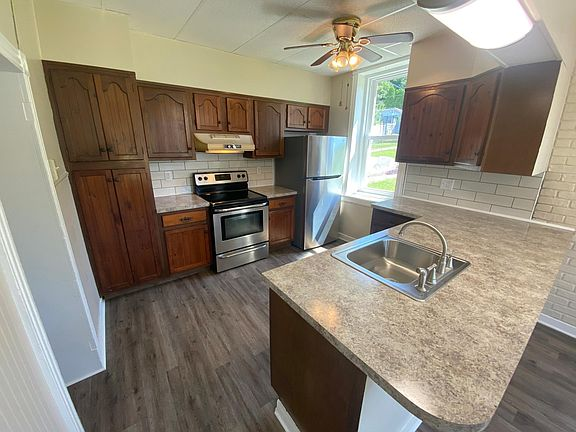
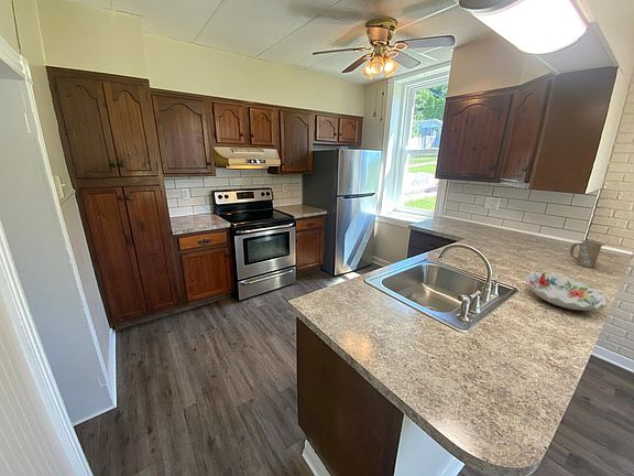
+ mug (583, 252)
+ decorative bowl (561, 292)
